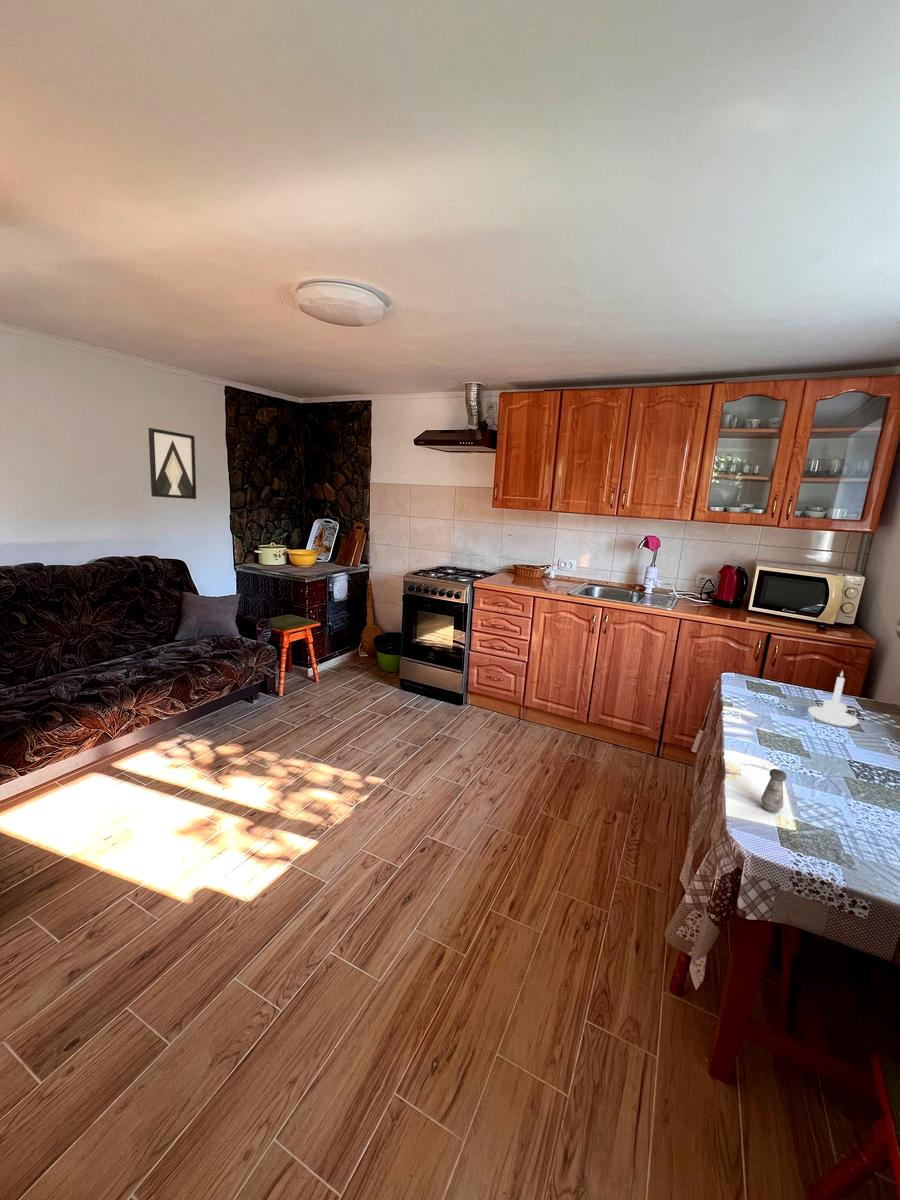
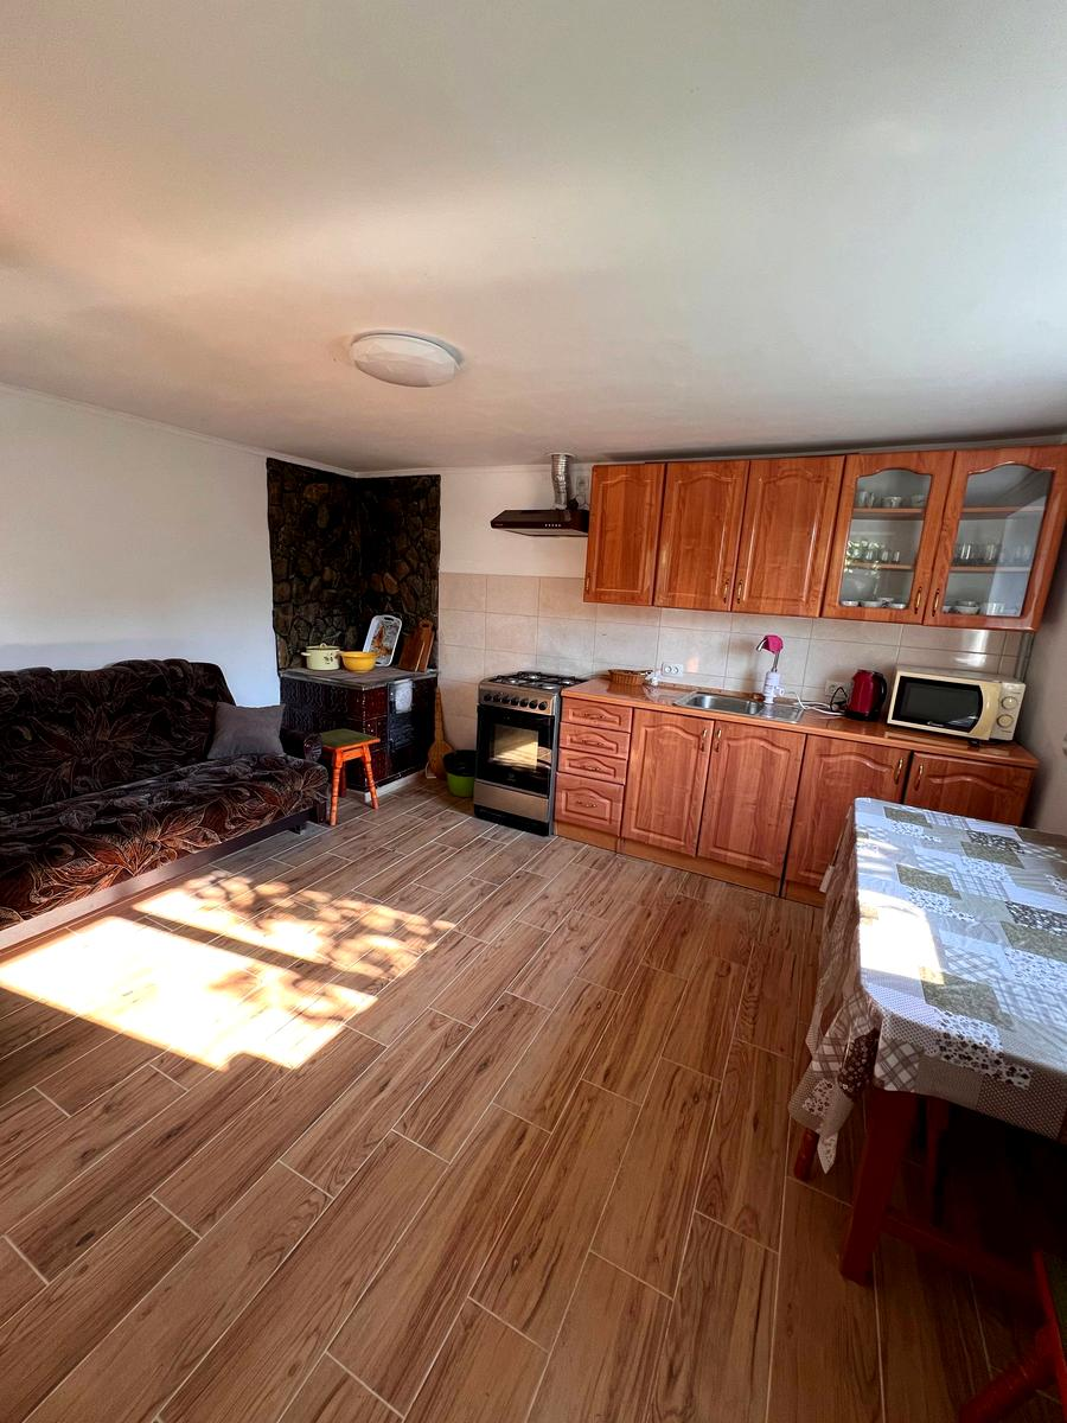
- wall art (173, 465)
- salt shaker (774, 790)
- candle holder (837, 695)
